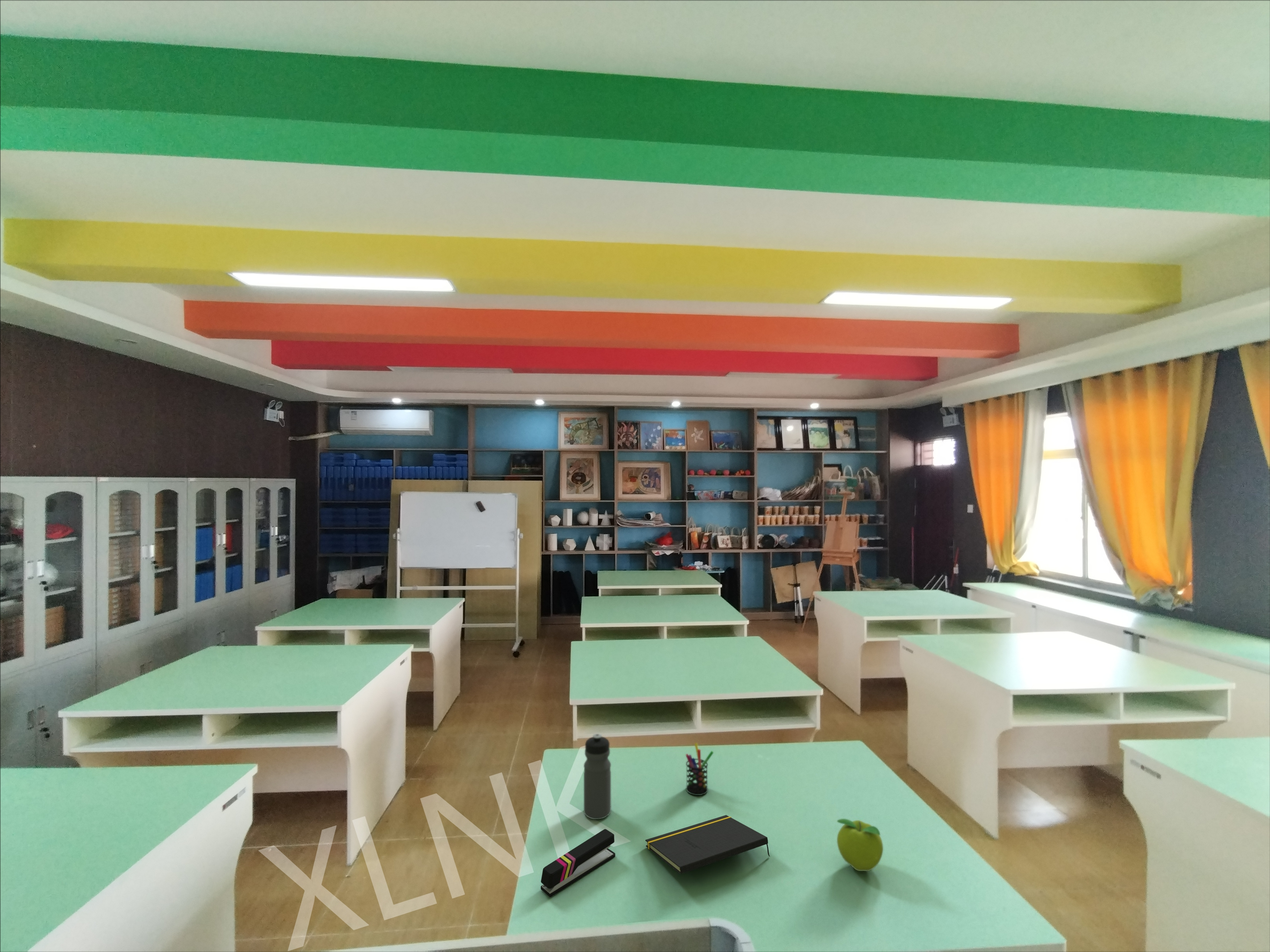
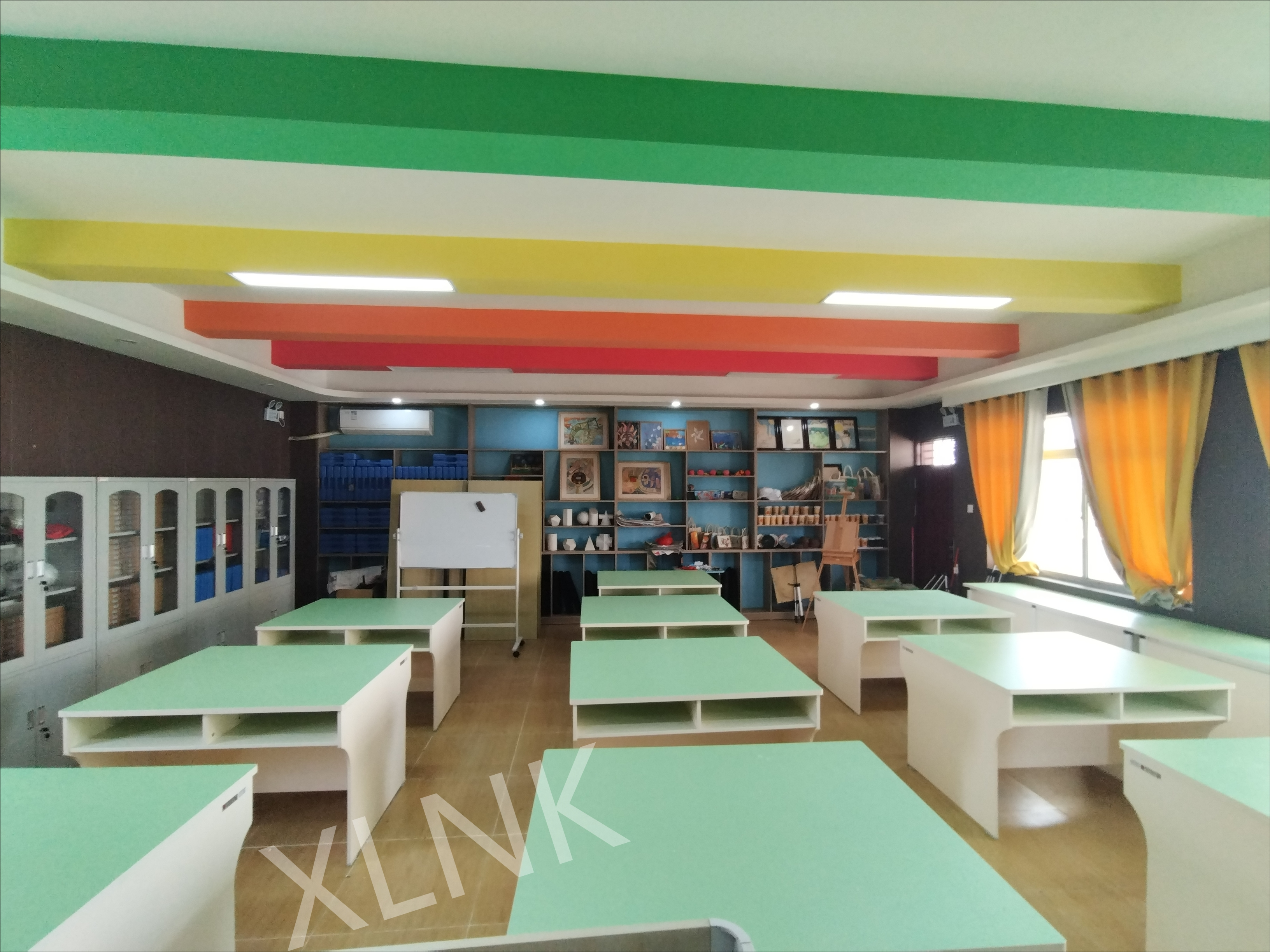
- notepad (705, 842)
- water bottle (597, 774)
- stapler (579, 860)
- fruit (860, 844)
- pen holder (700, 767)
